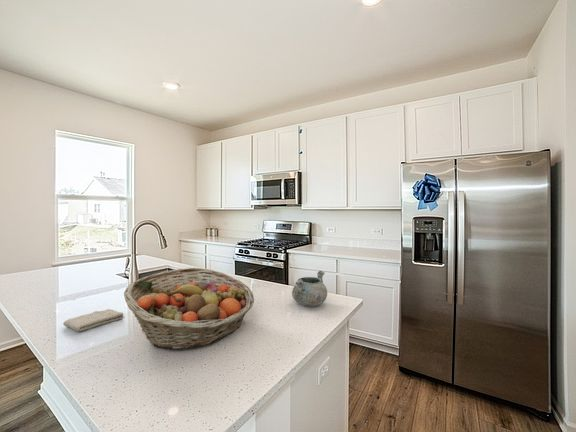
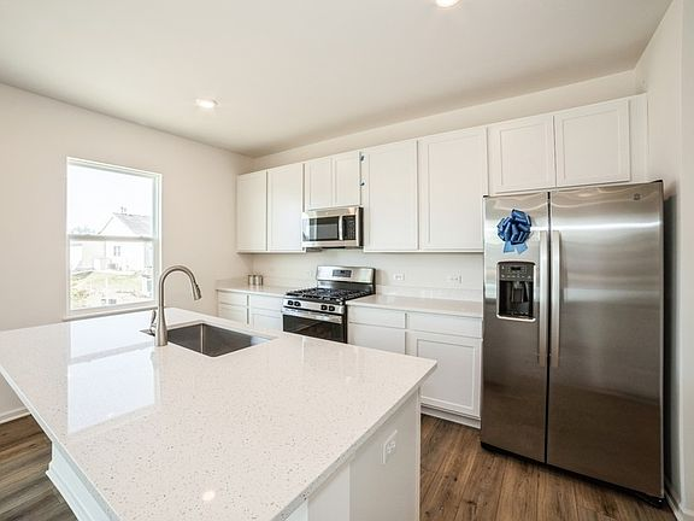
- washcloth (95, 318)
- fruit basket (195, 302)
- decorative bowl (309, 288)
